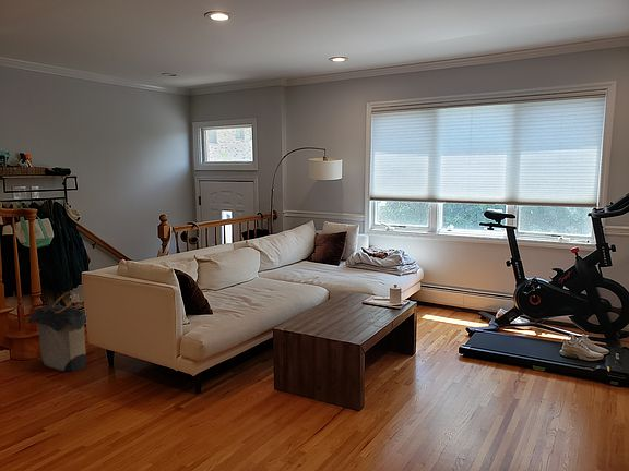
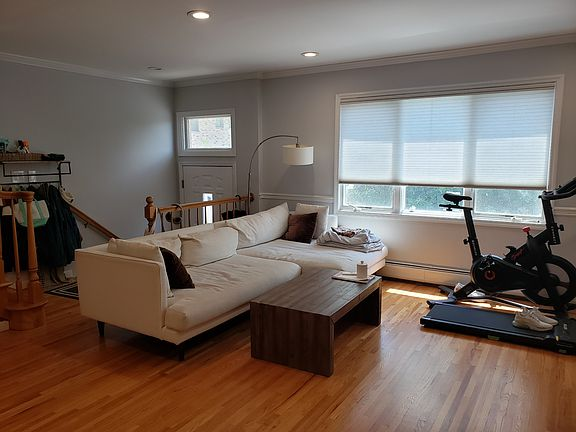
- laundry hamper (59, 328)
